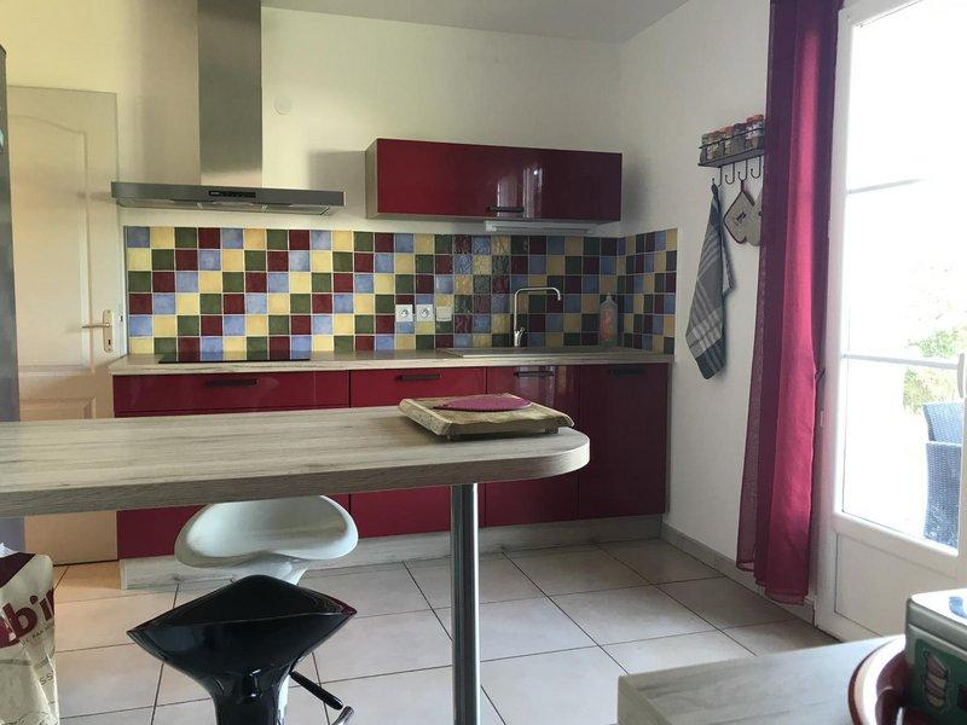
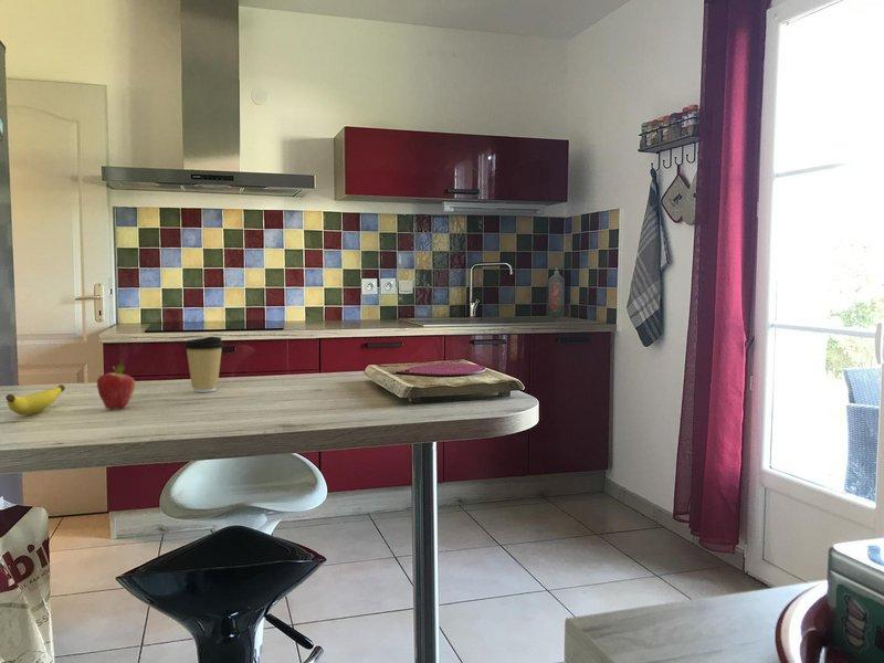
+ banana (31, 399)
+ coffee cup (204, 364)
+ fruit (116, 382)
